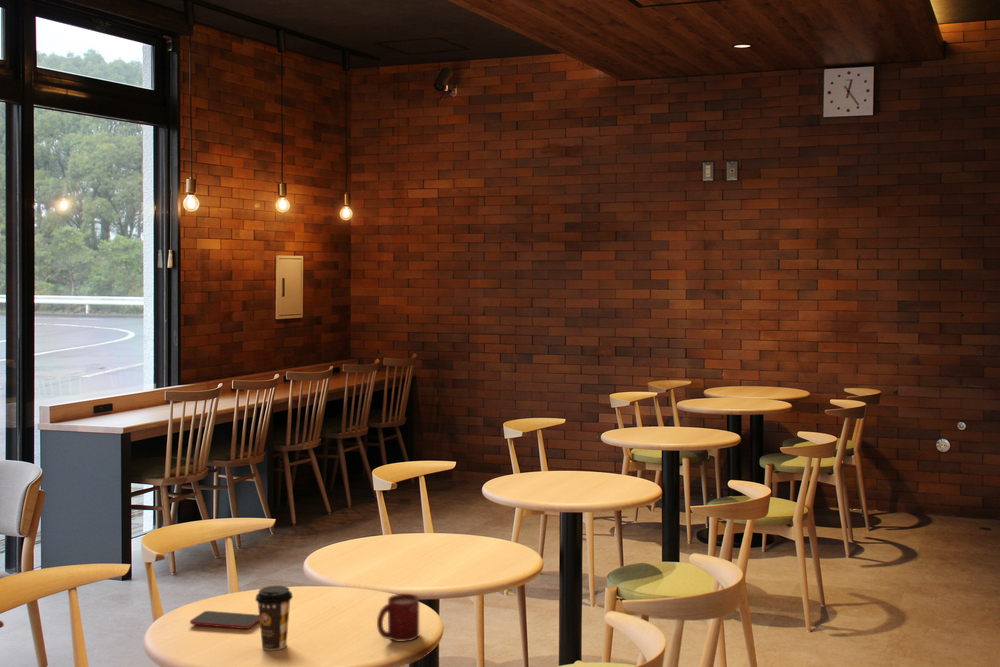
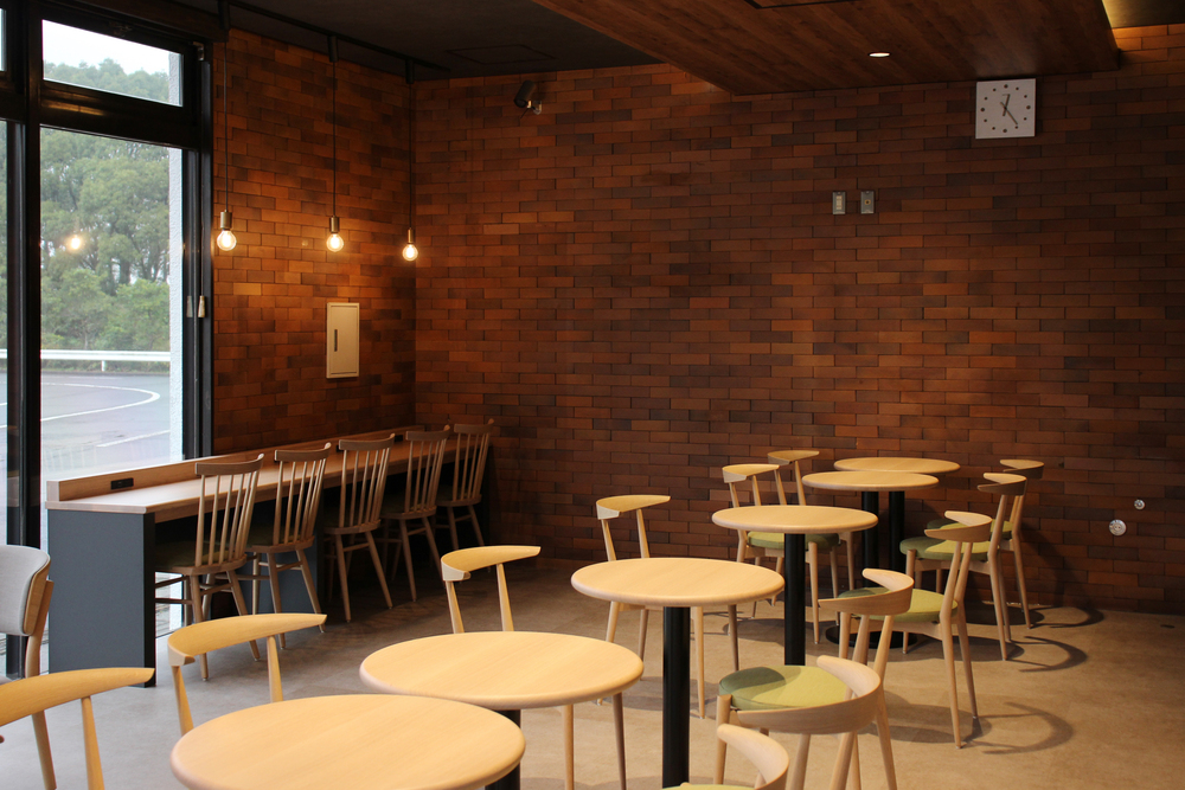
- smartphone (226, 619)
- coffee cup (274, 618)
- cup (397, 618)
